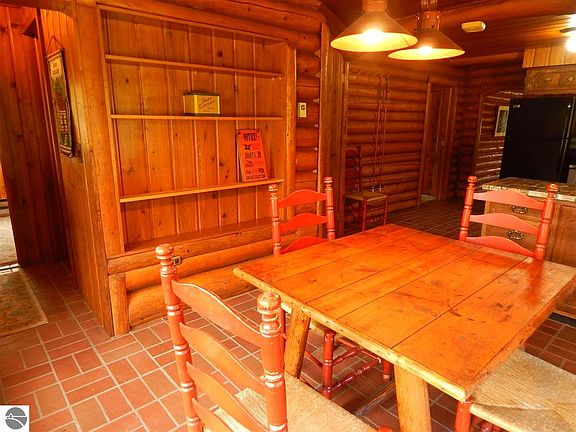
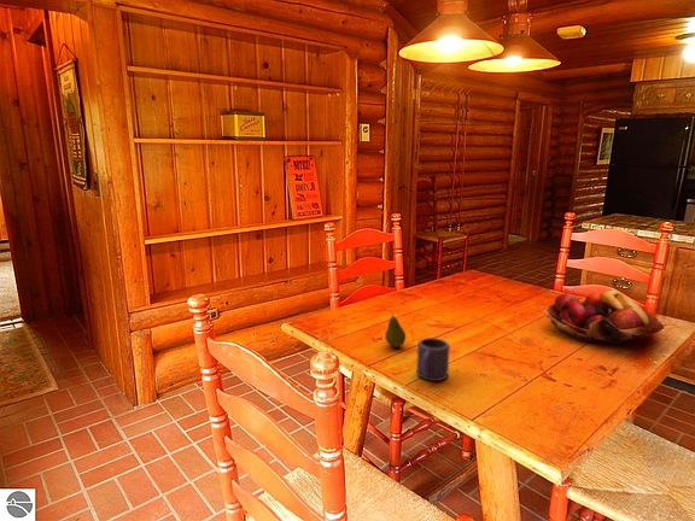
+ fruit (396, 328)
+ fruit basket (602, 314)
+ mug (431, 361)
